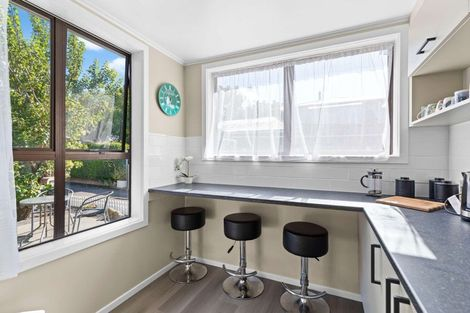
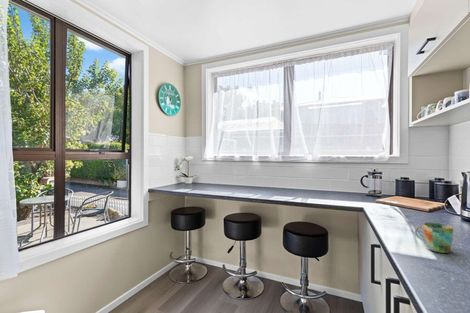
+ mug (432, 236)
